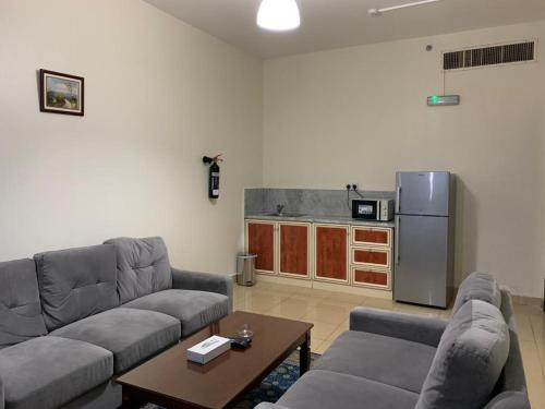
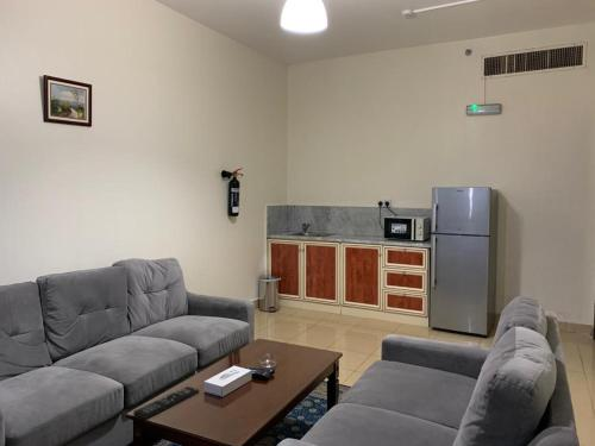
+ remote control (168, 401)
